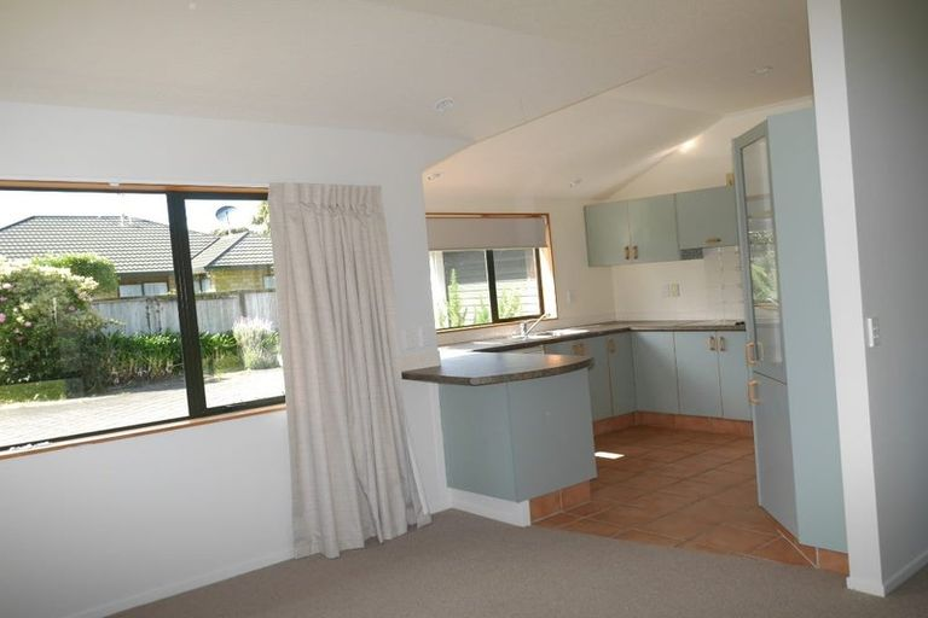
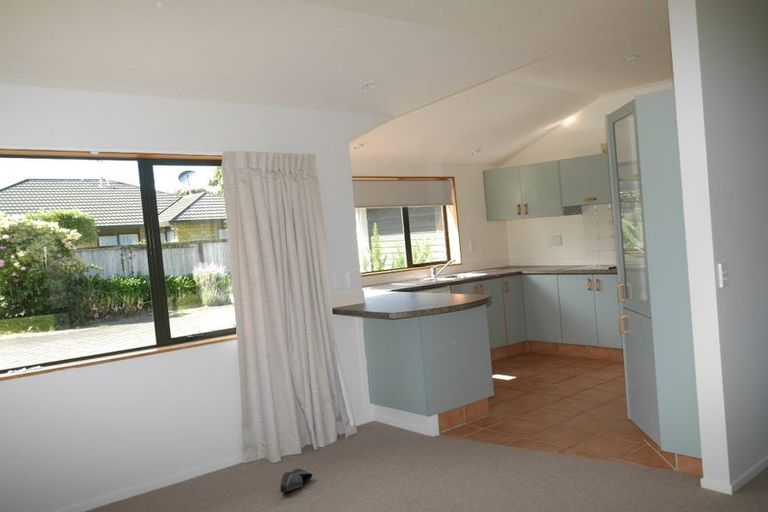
+ shoe (296, 478)
